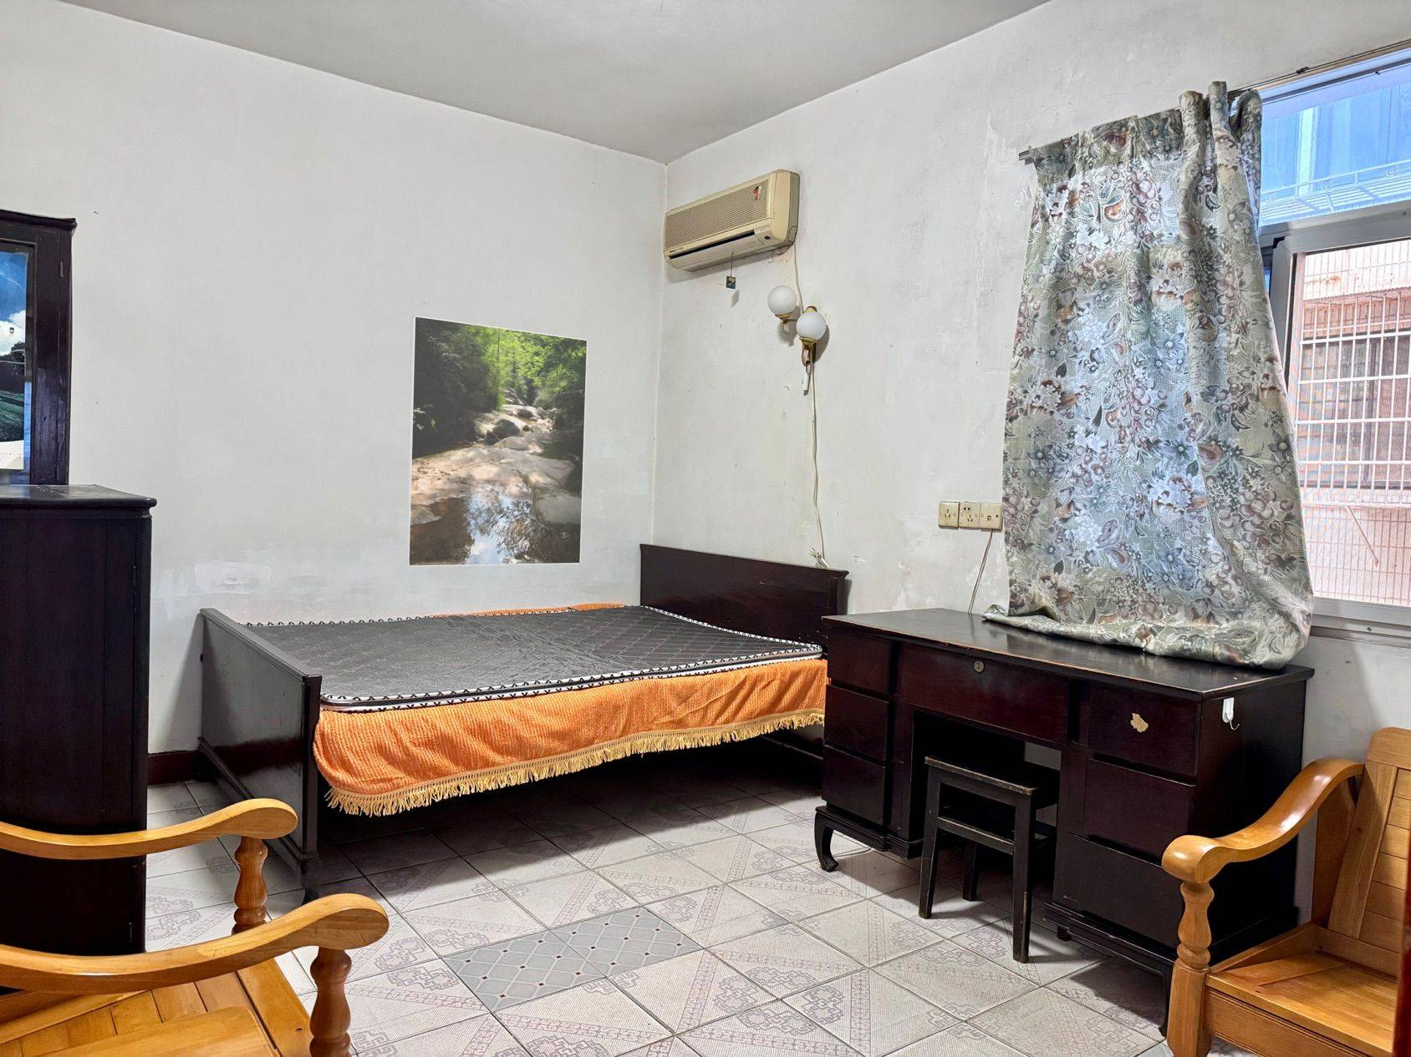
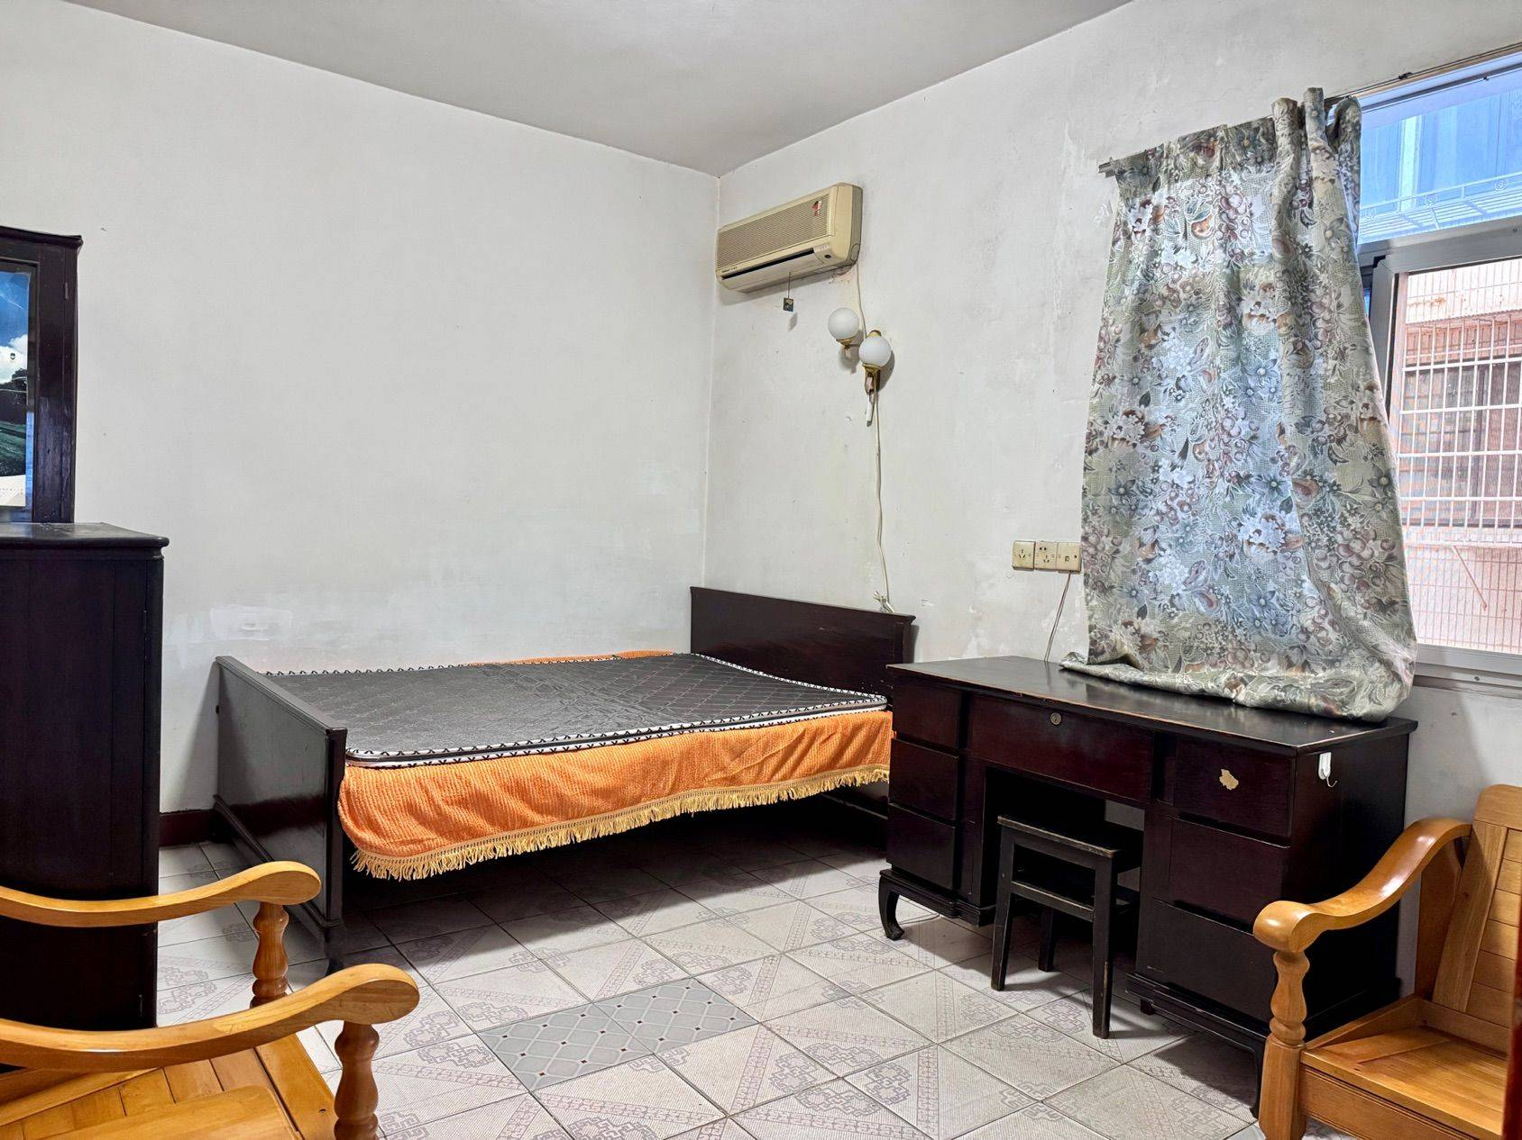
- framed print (501, 446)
